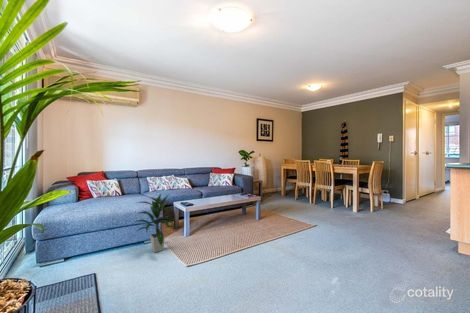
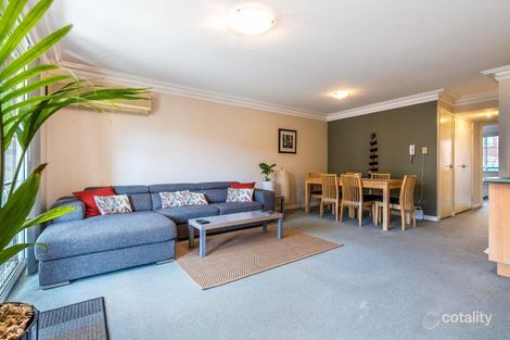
- indoor plant (156, 222)
